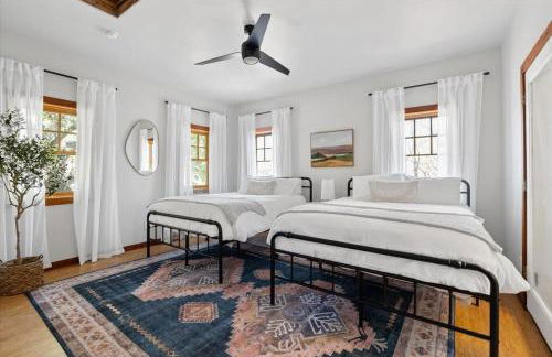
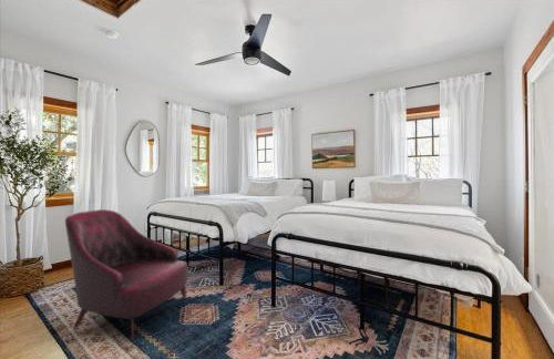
+ armchair (126, 261)
